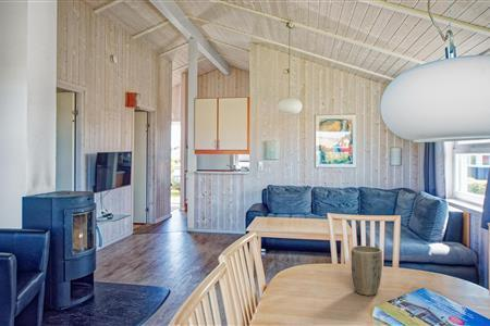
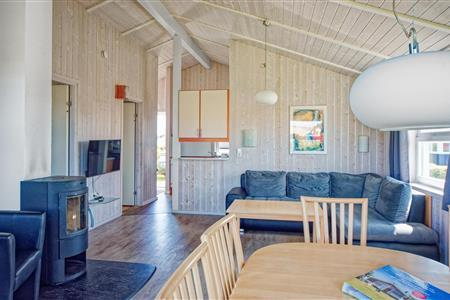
- plant pot (366, 269)
